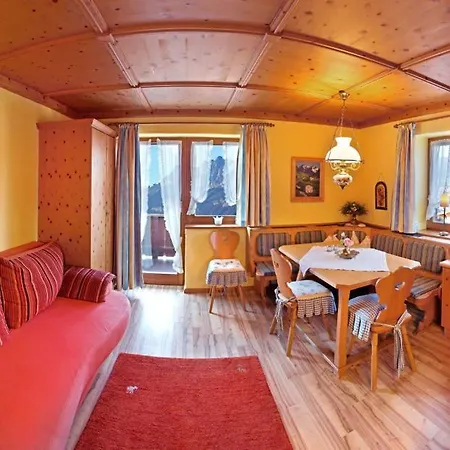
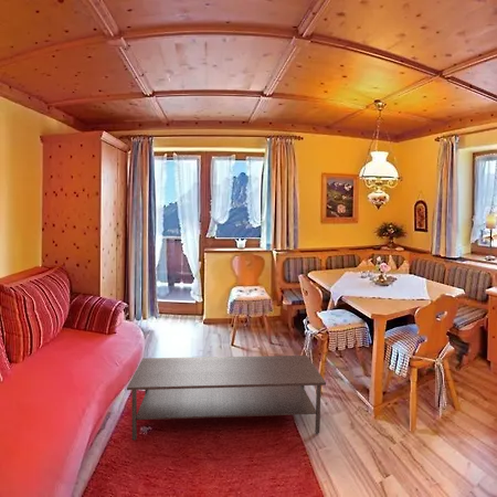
+ coffee table (226, 393)
